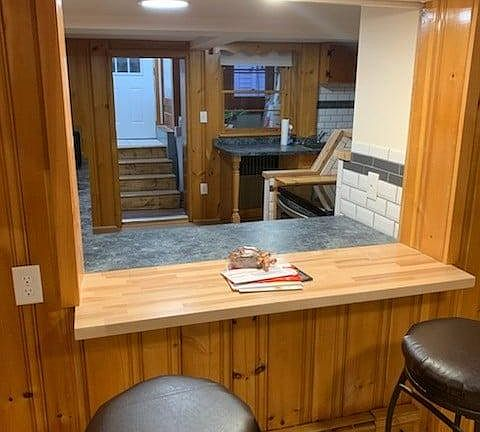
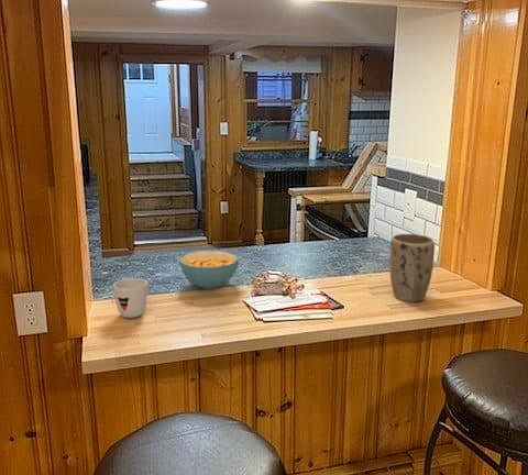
+ plant pot (410, 267)
+ mug (134, 297)
+ cereal bowl (209, 273)
